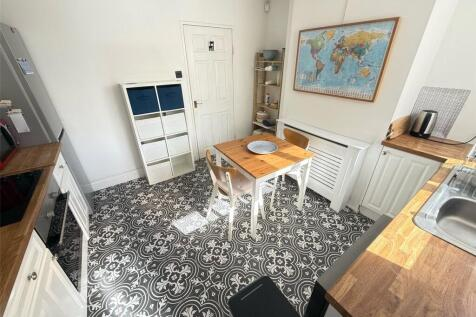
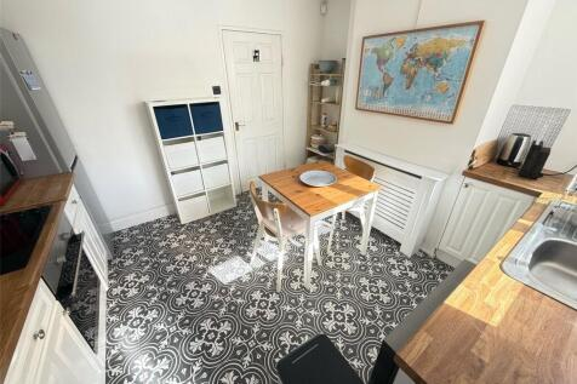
+ knife block (541, 151)
